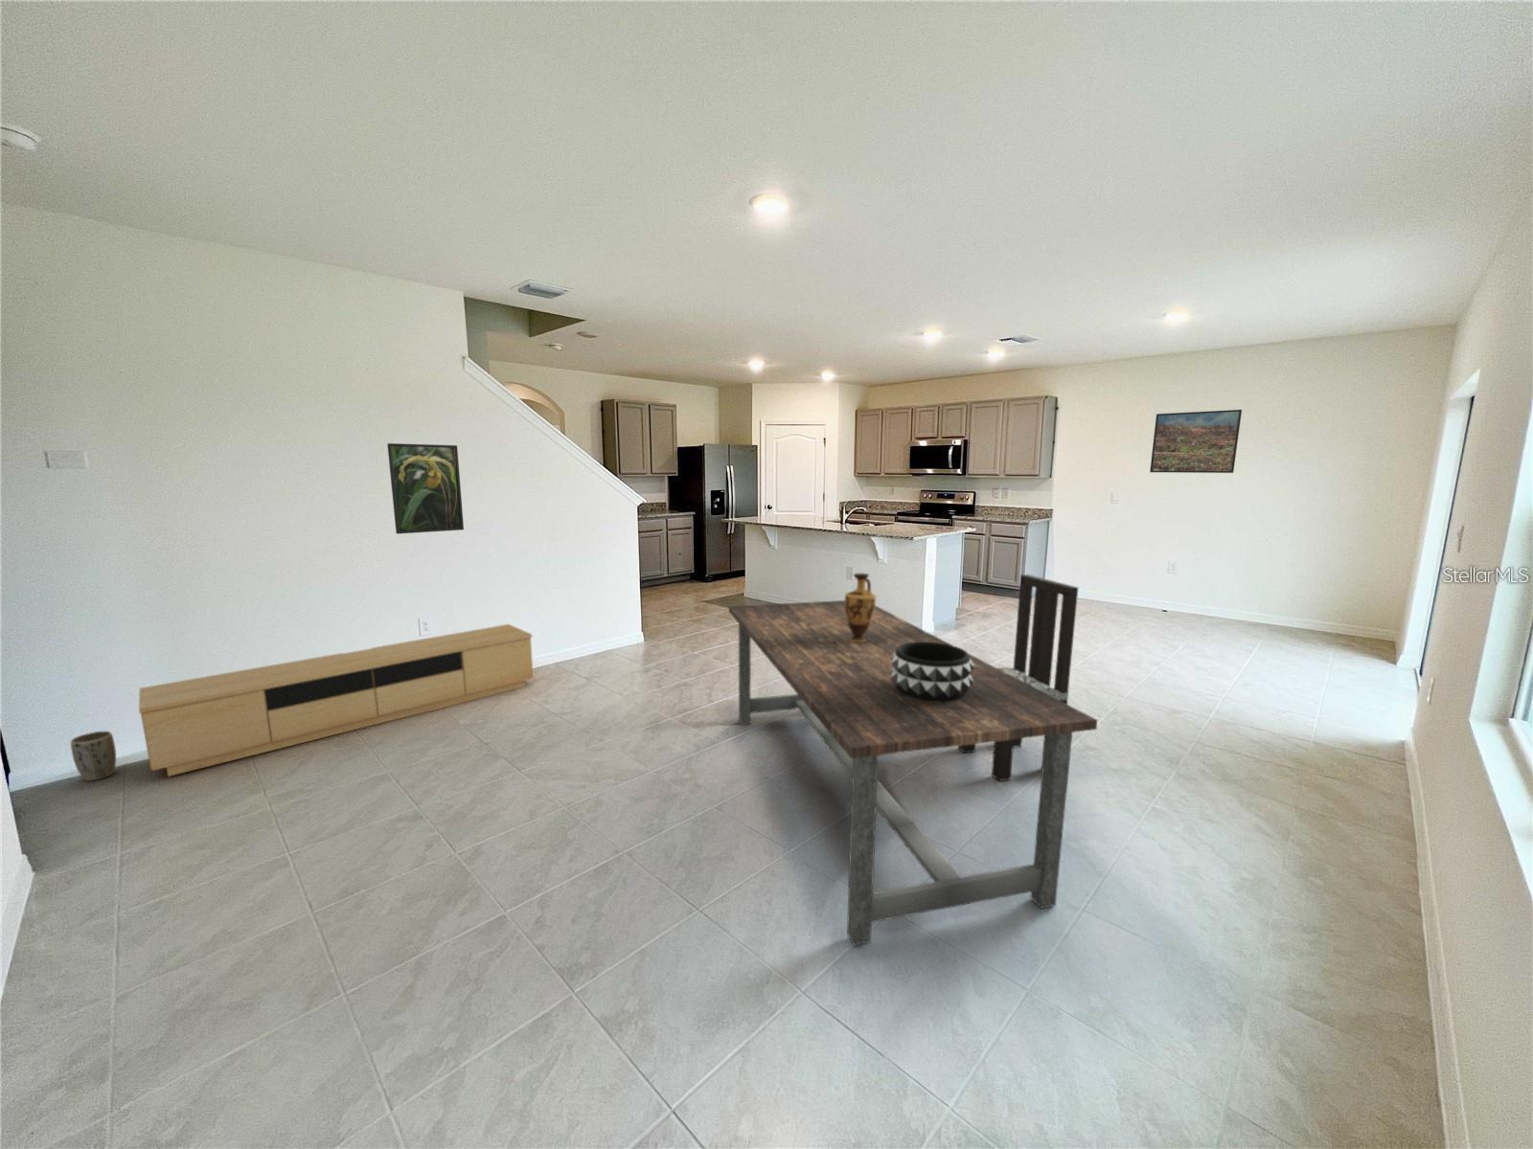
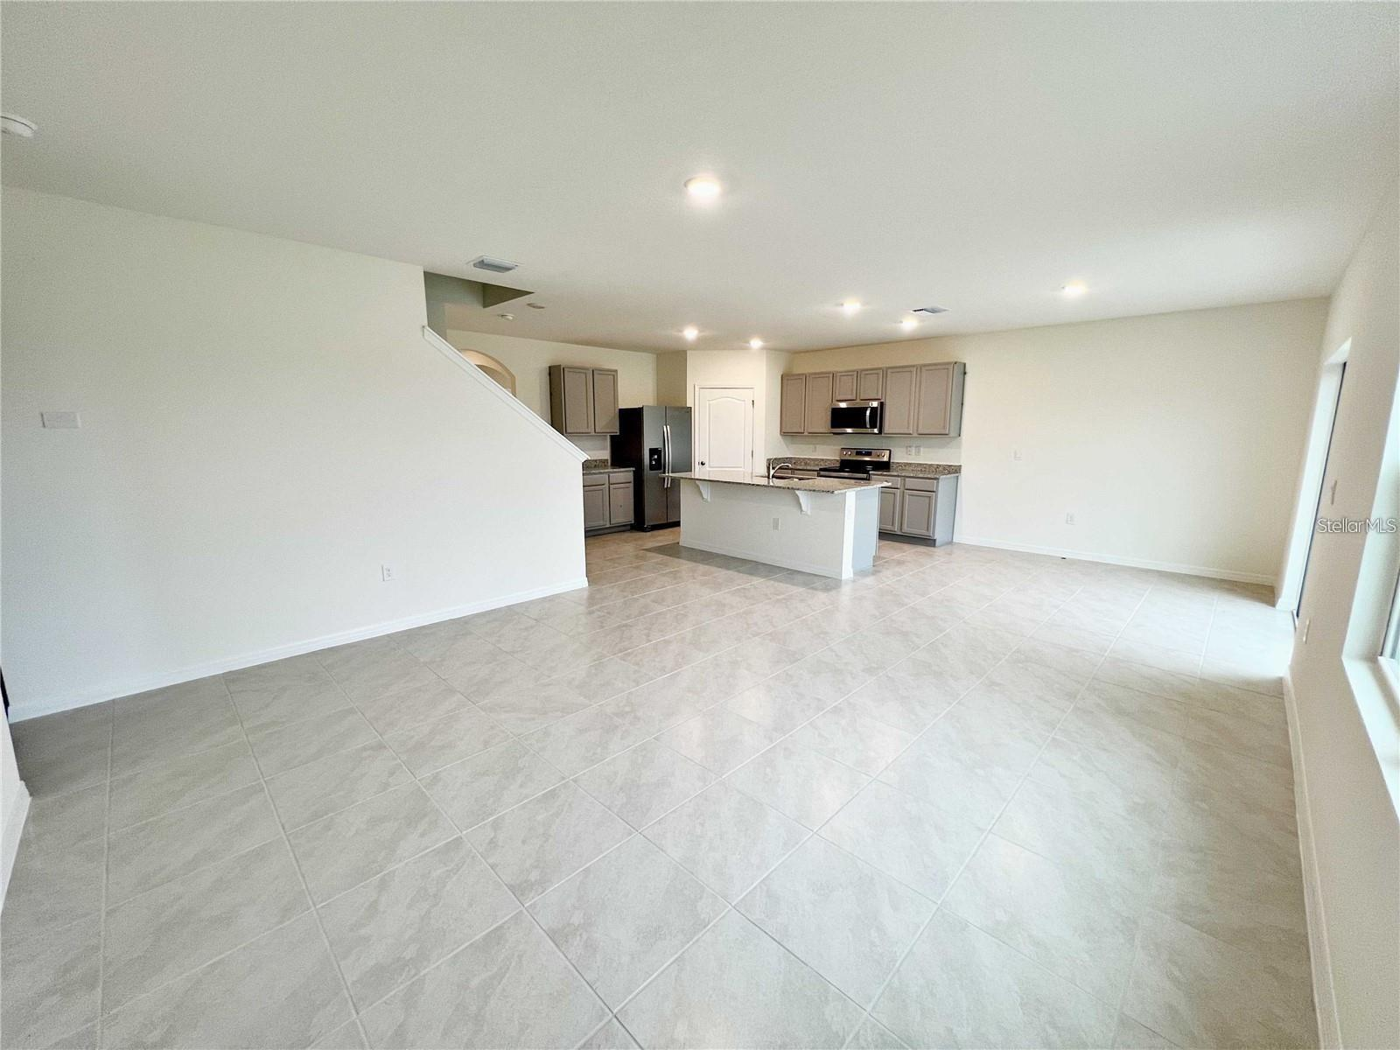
- vase (859, 606)
- media console (367, 687)
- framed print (427, 489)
- plant pot (95, 757)
- dining table (857, 719)
- decorative bowl (932, 670)
- dining chair (1014, 673)
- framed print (1193, 443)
